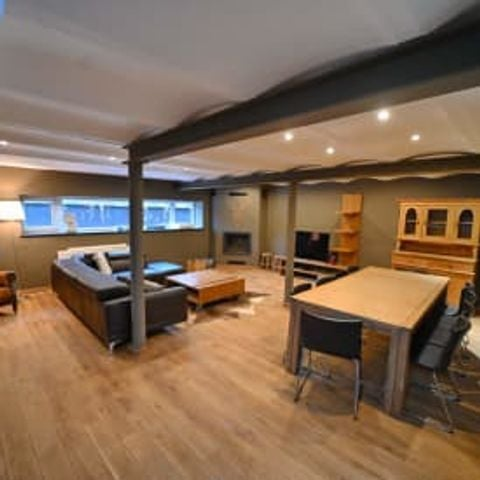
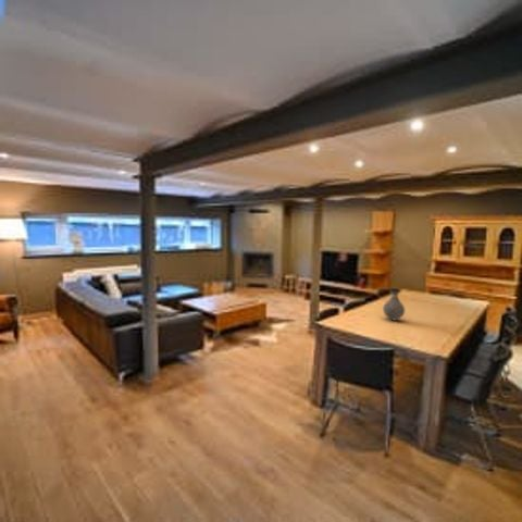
+ vase (394, 304)
